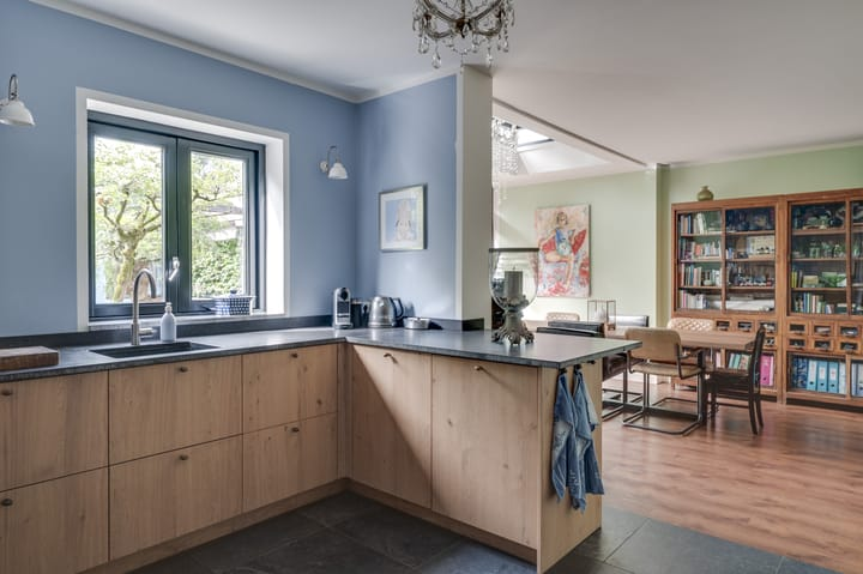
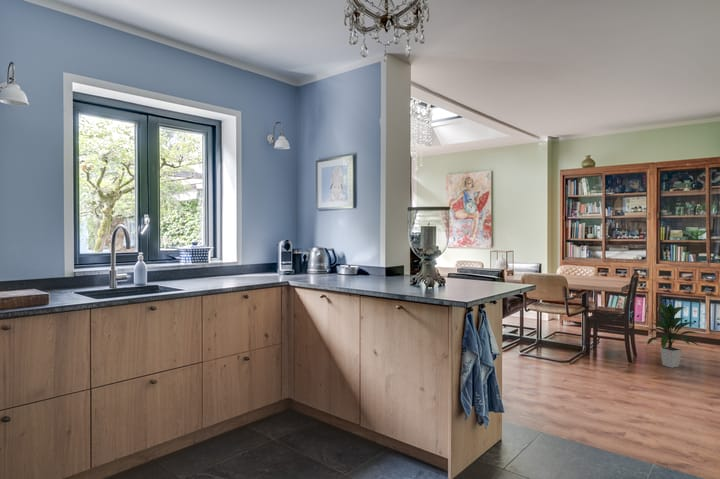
+ indoor plant (669, 333)
